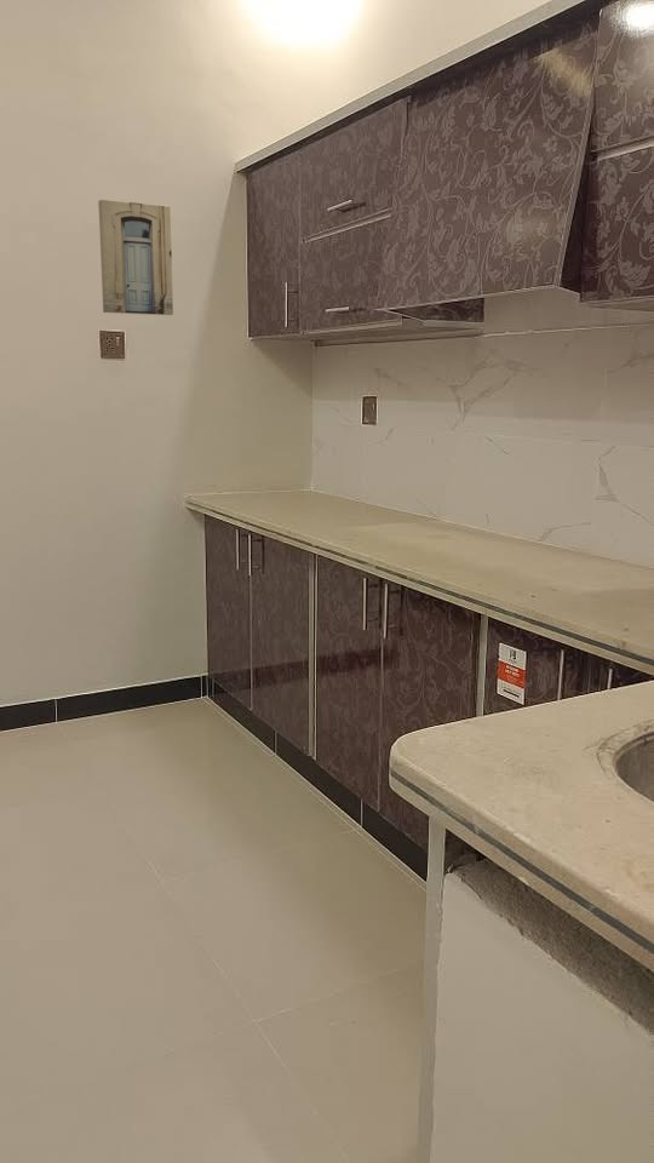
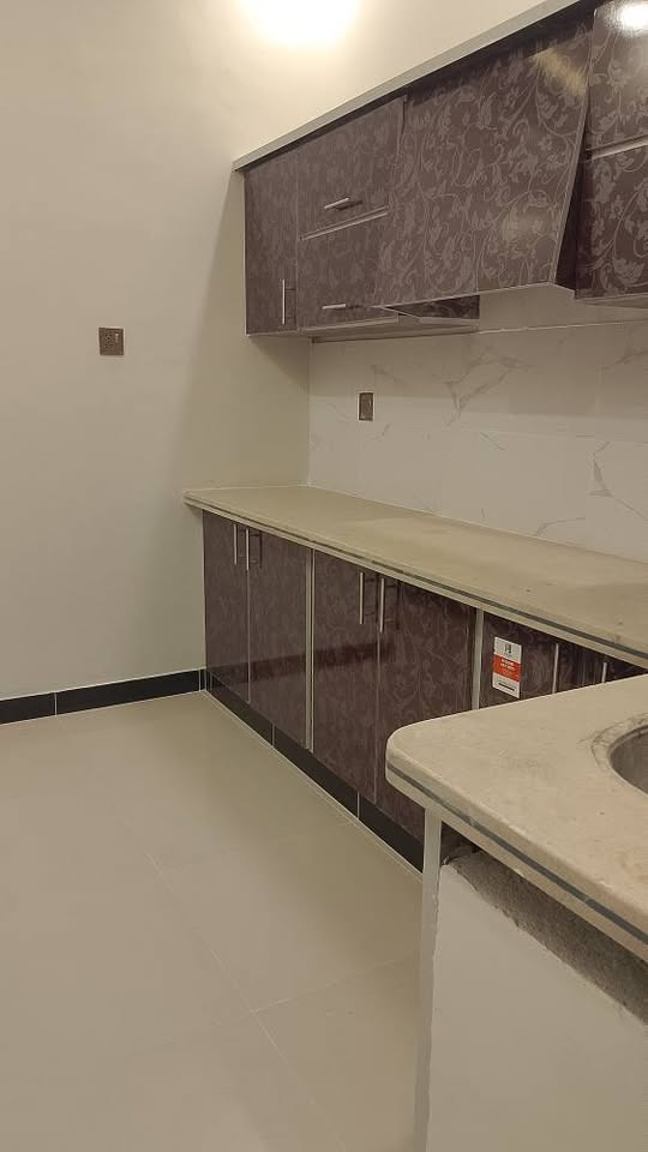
- wall art (136, 259)
